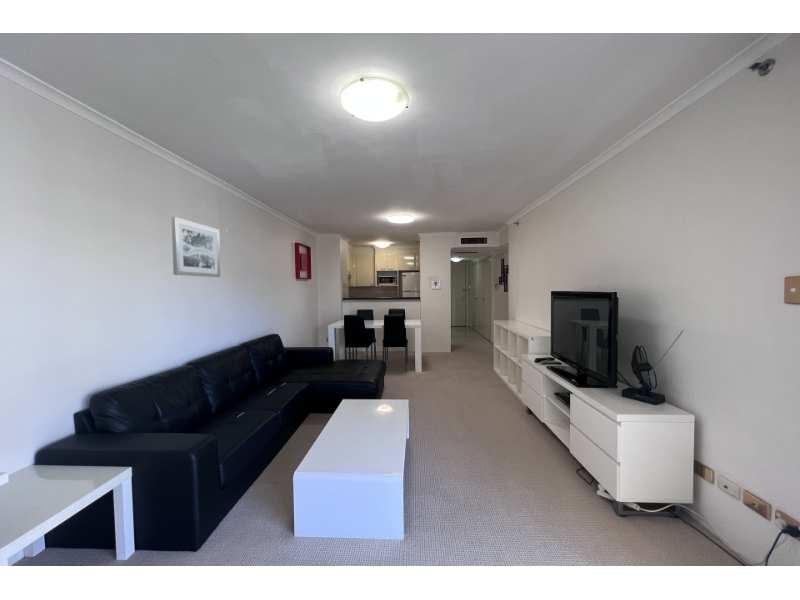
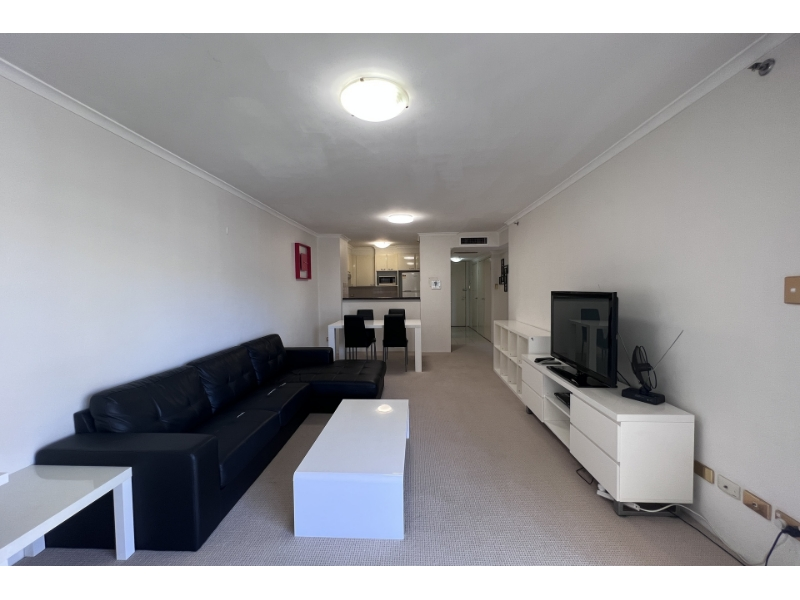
- wall art (198, 250)
